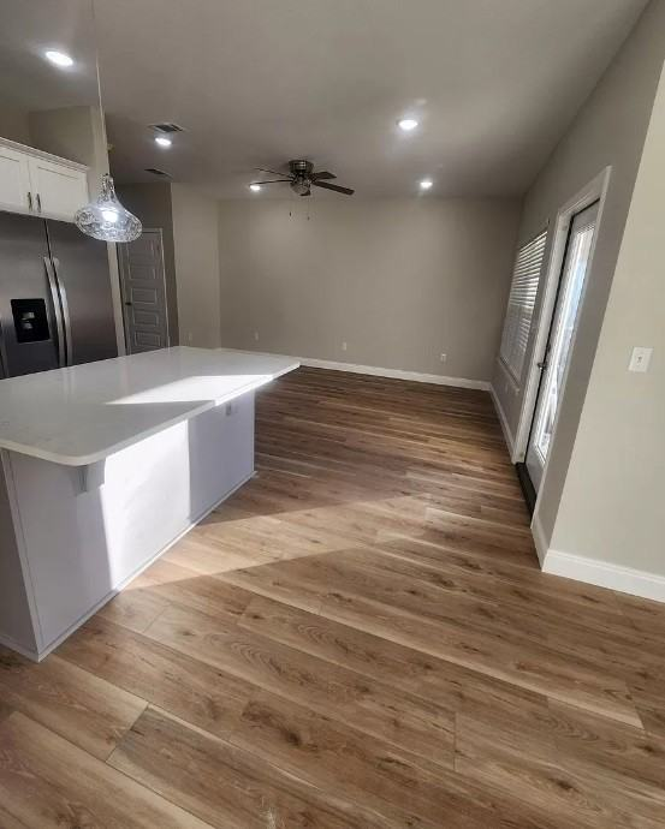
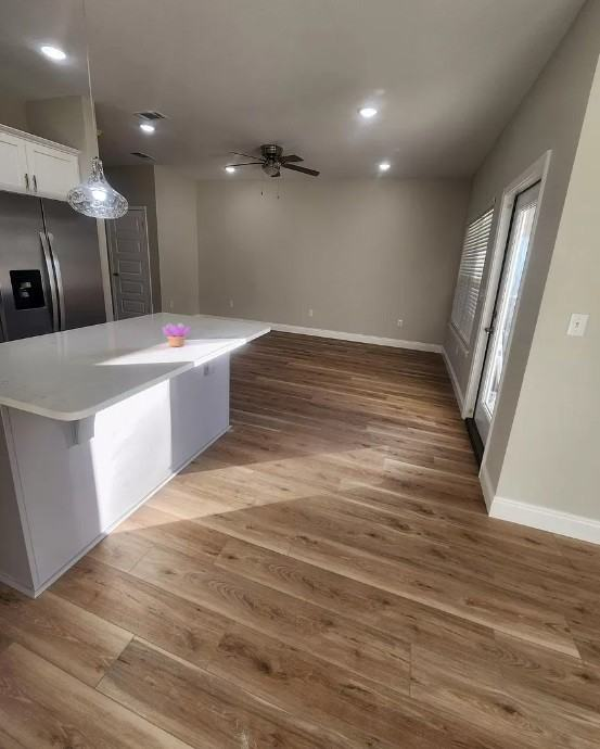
+ succulent plant (175, 334)
